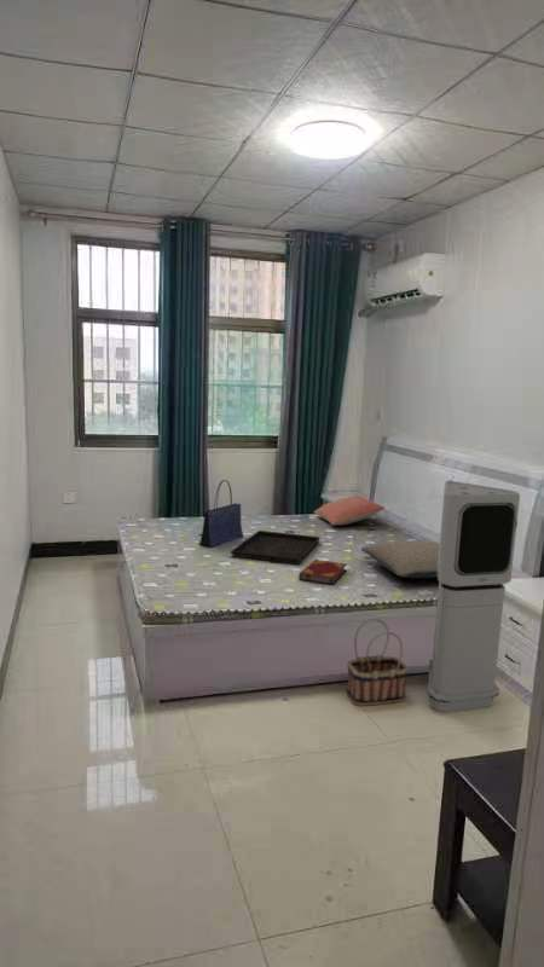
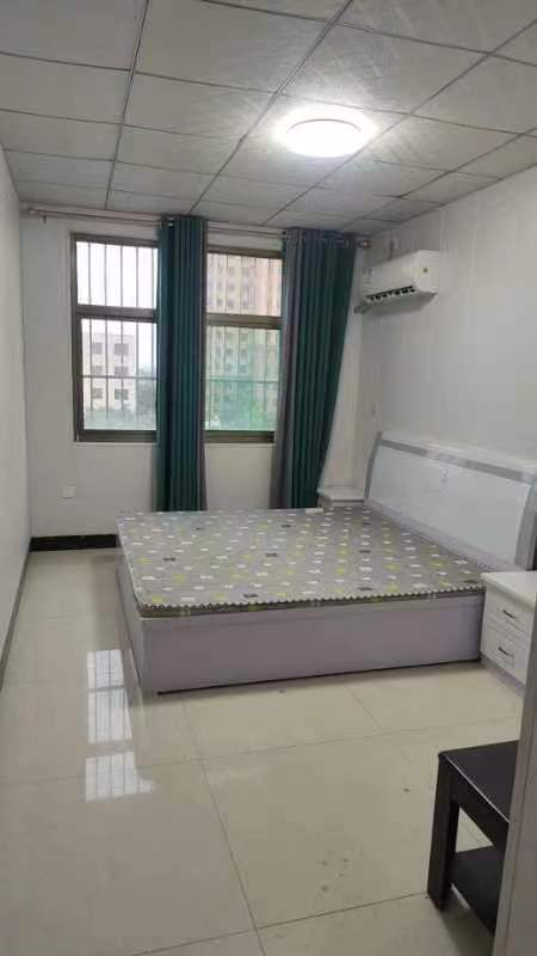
- air purifier (458, 592)
- pillow (347, 509)
- tote bag (221, 510)
- serving tray (277, 546)
- hardback book (323, 571)
- pillow (419, 558)
- basket (377, 661)
